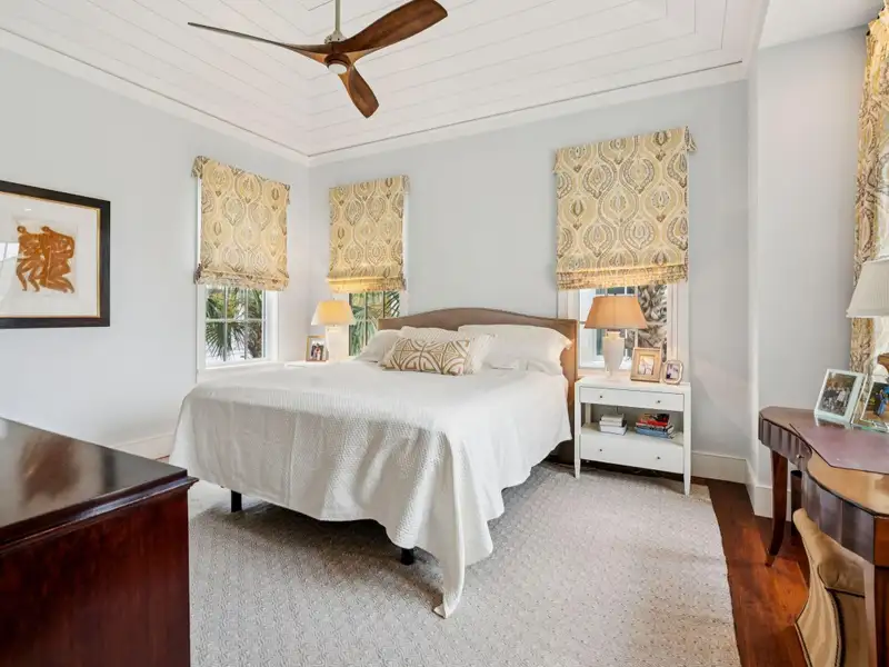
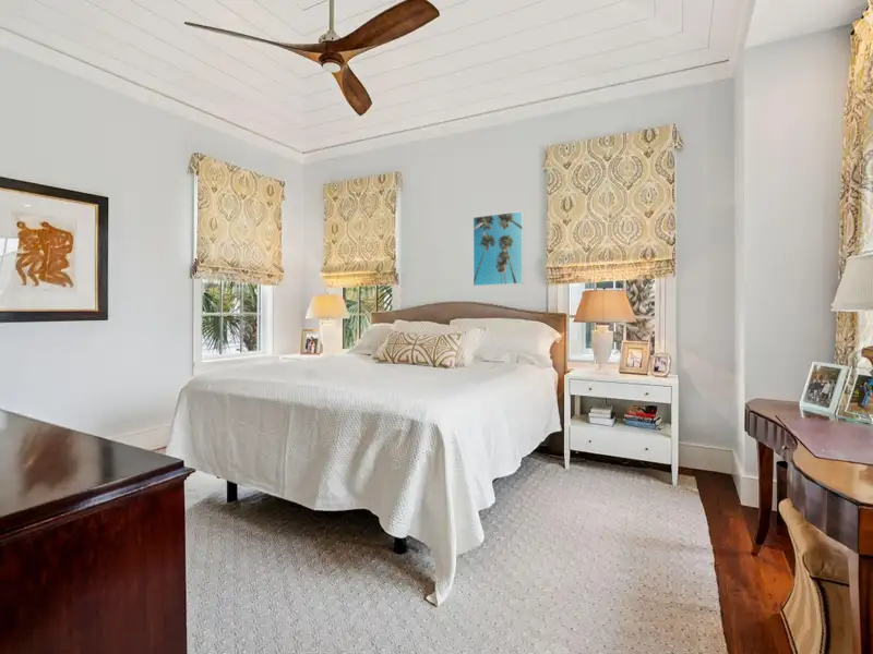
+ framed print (498, 250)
